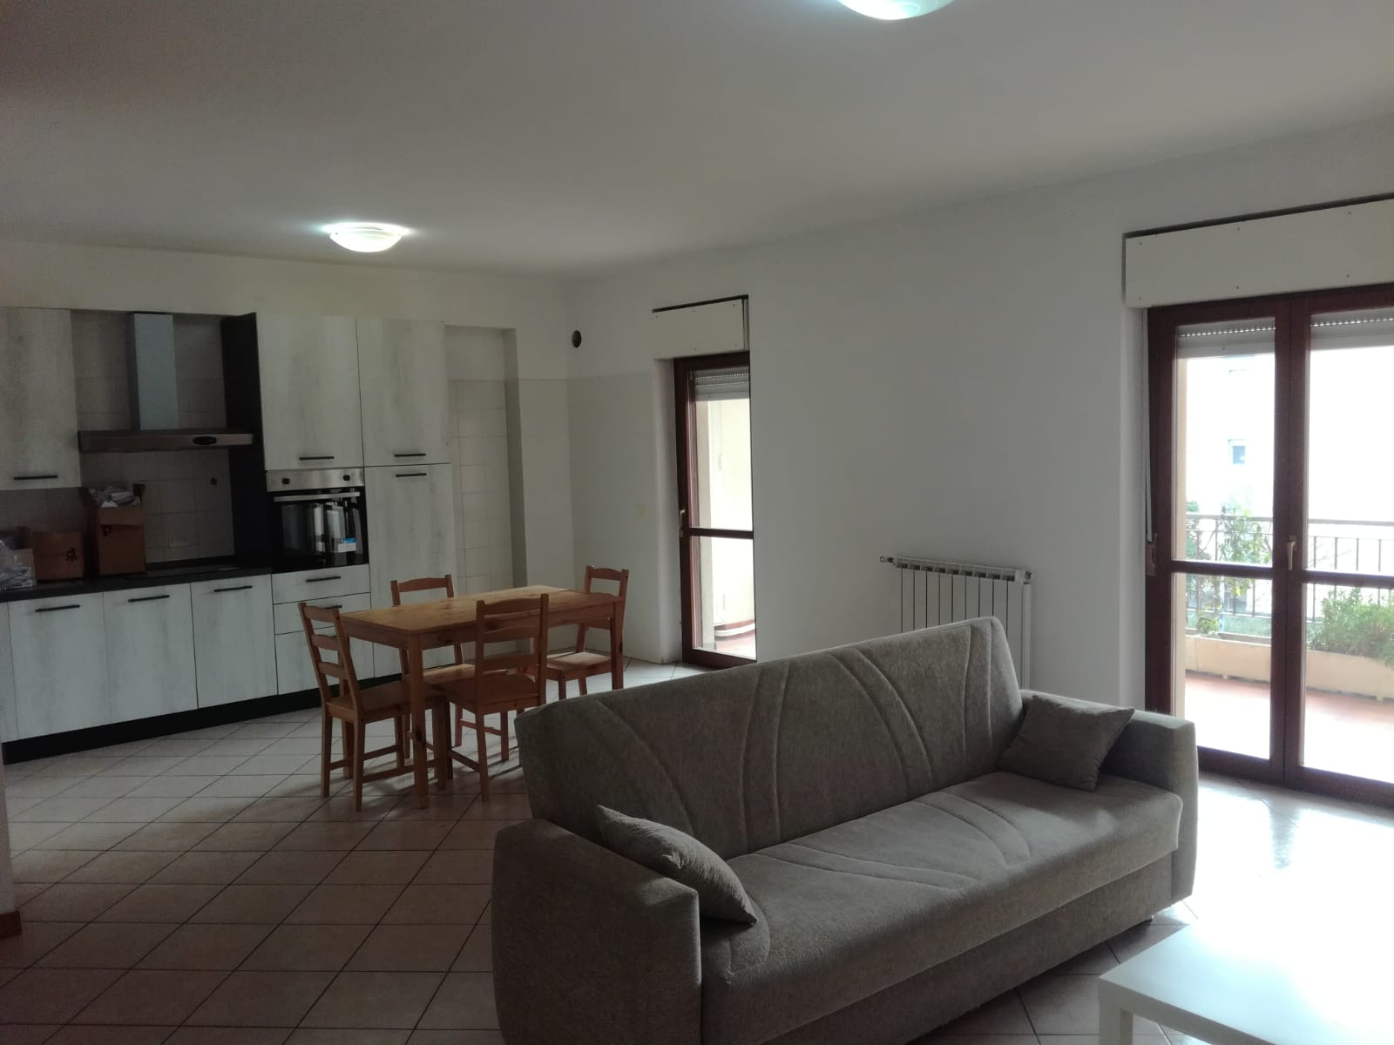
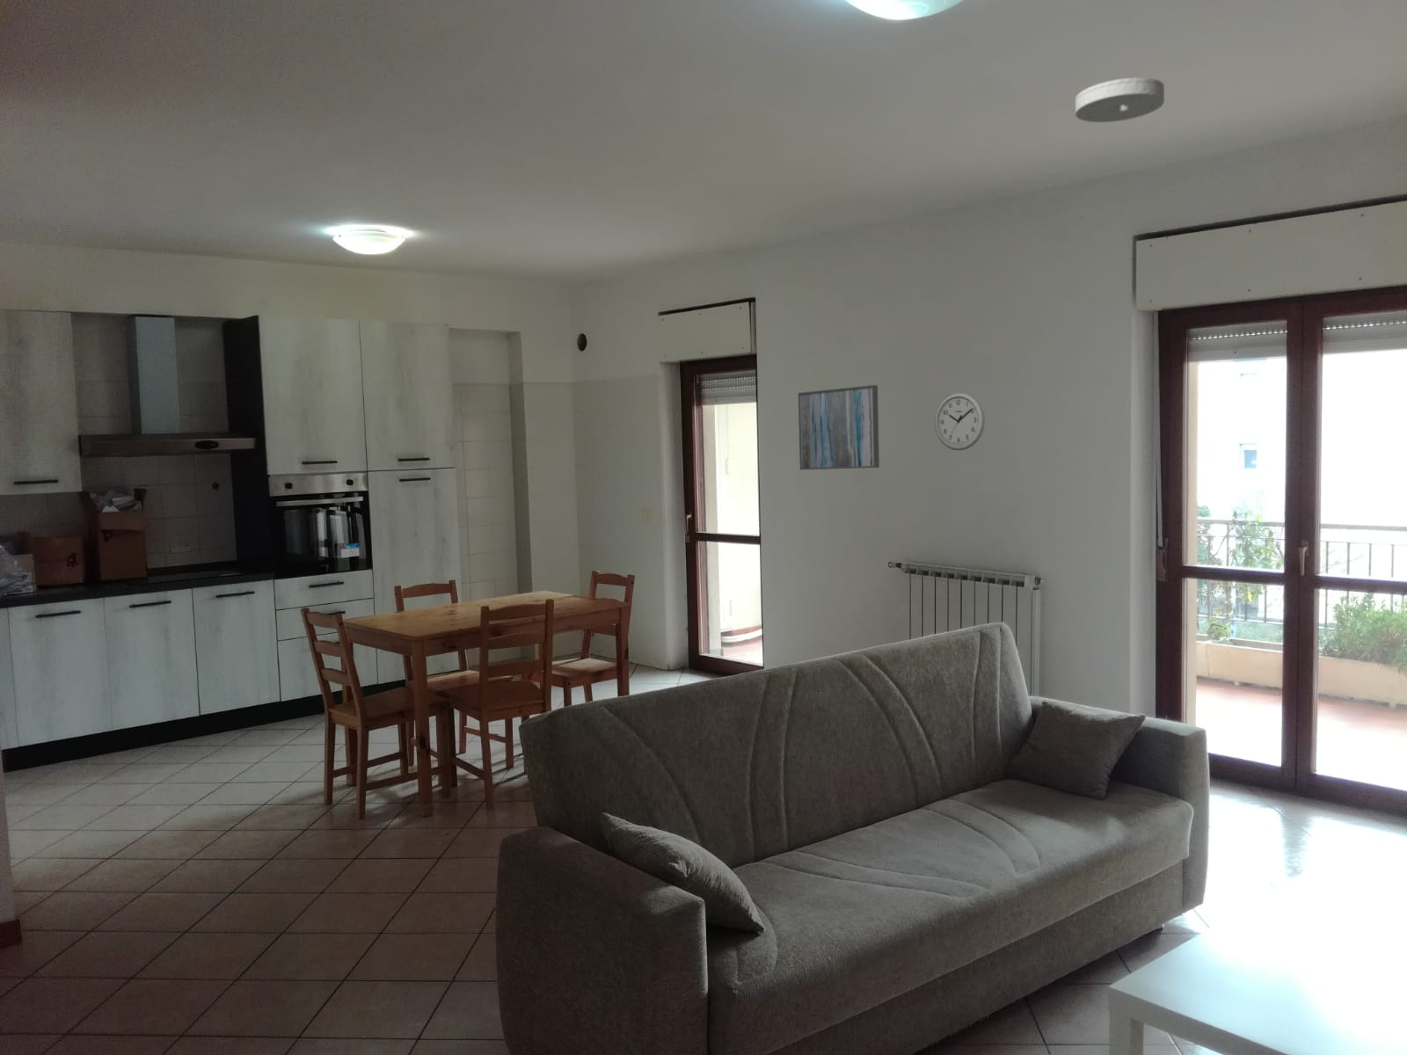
+ wall art (838, 429)
+ smoke detector (1119, 100)
+ wall clock (957, 421)
